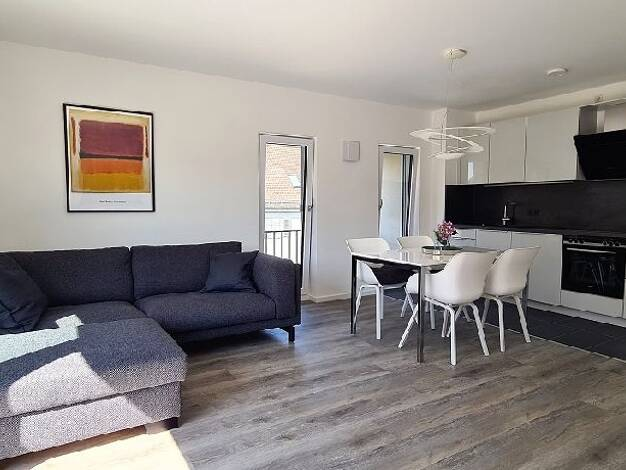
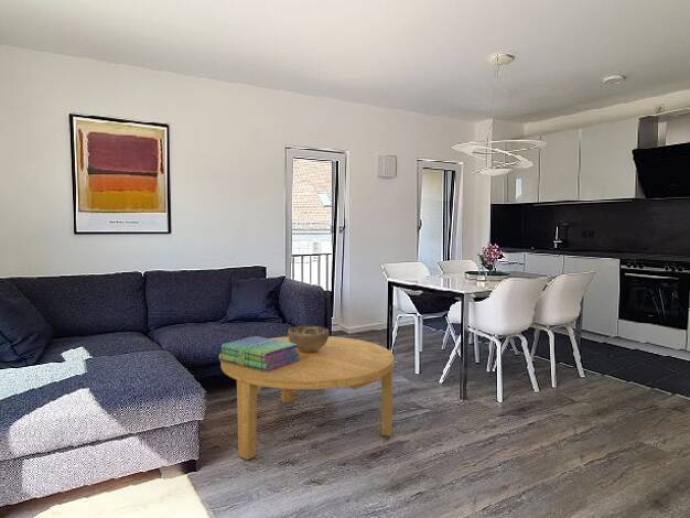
+ decorative bowl (308, 339)
+ coffee table (308, 388)
+ stack of books (259, 352)
